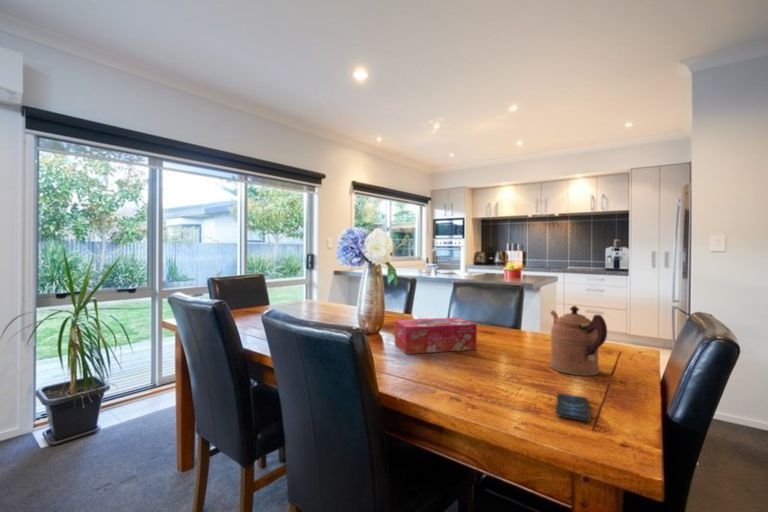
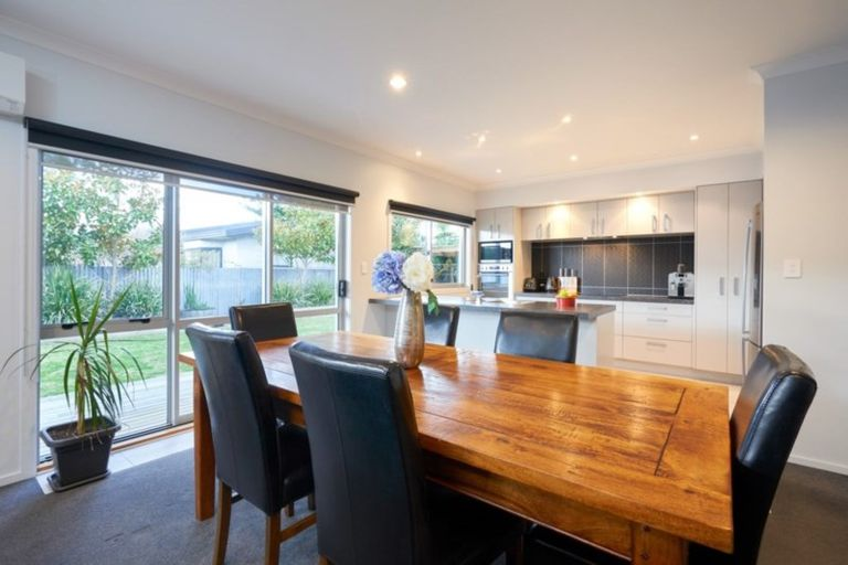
- tissue box (434, 334)
- smartphone (572, 406)
- coffeepot (574, 337)
